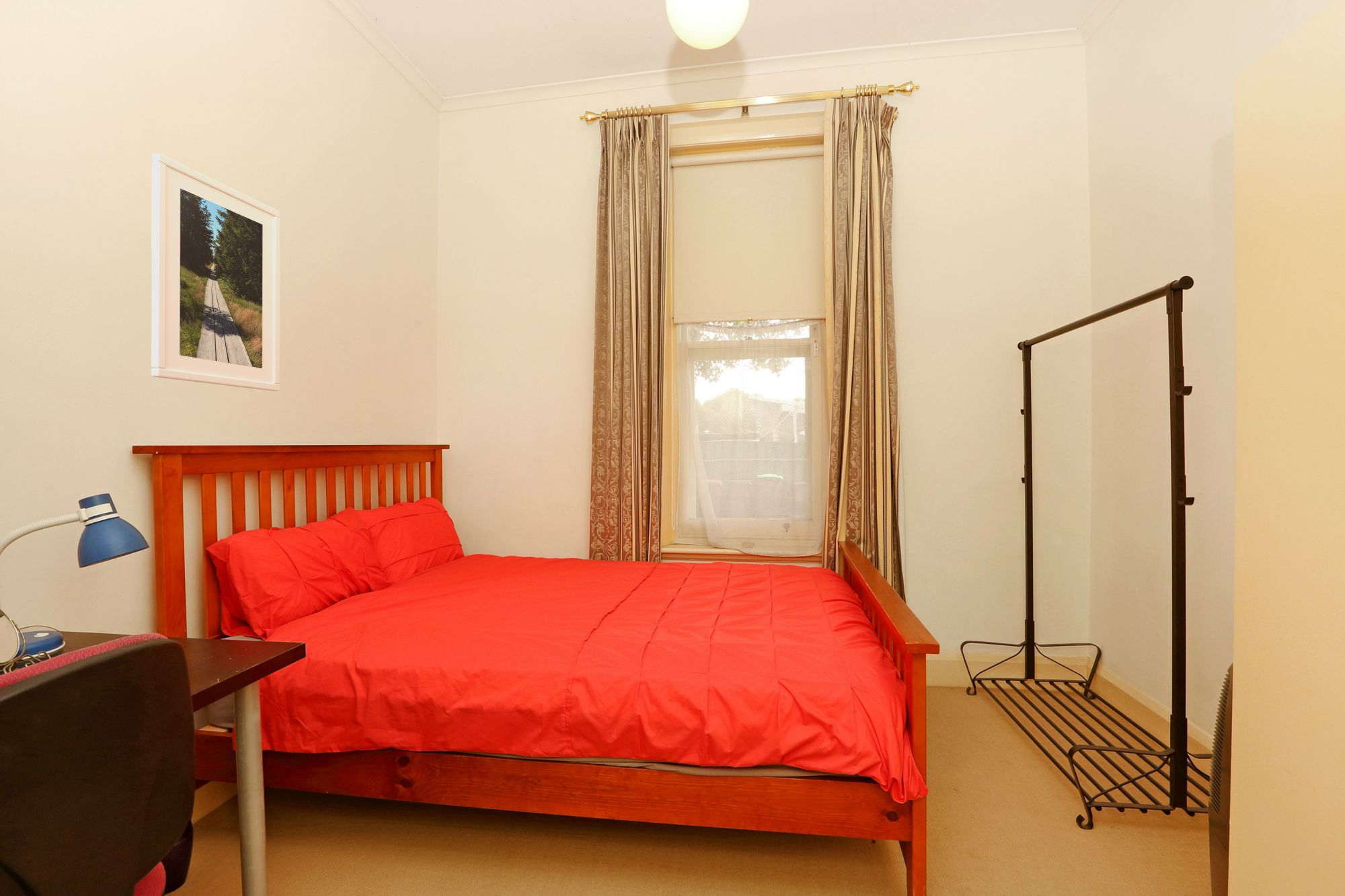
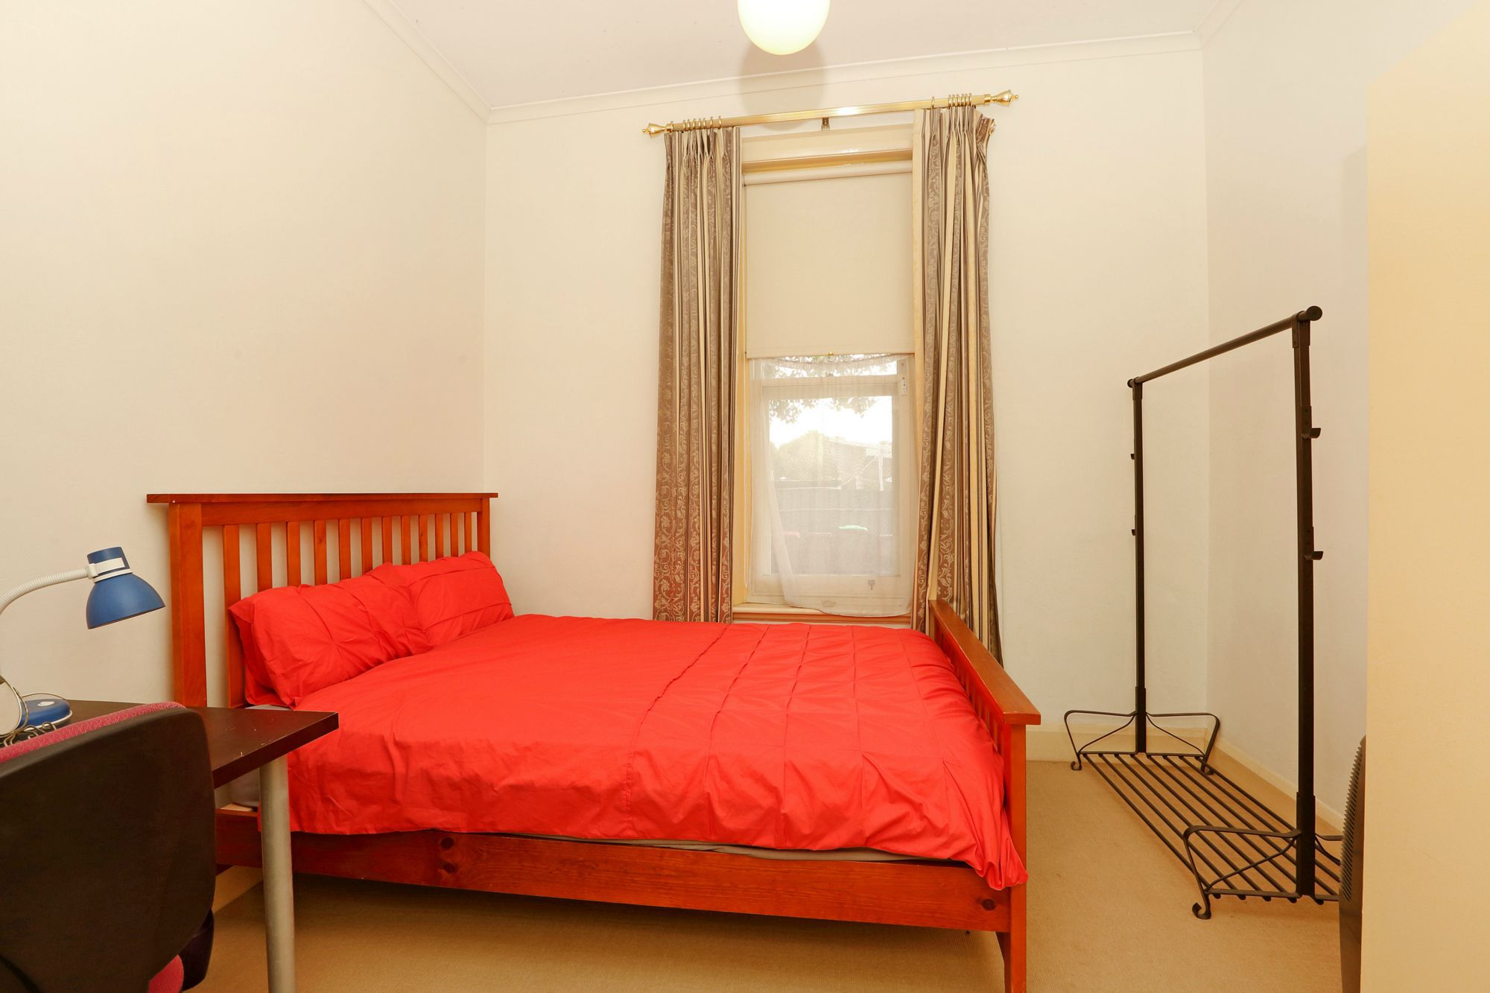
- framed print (223, 285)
